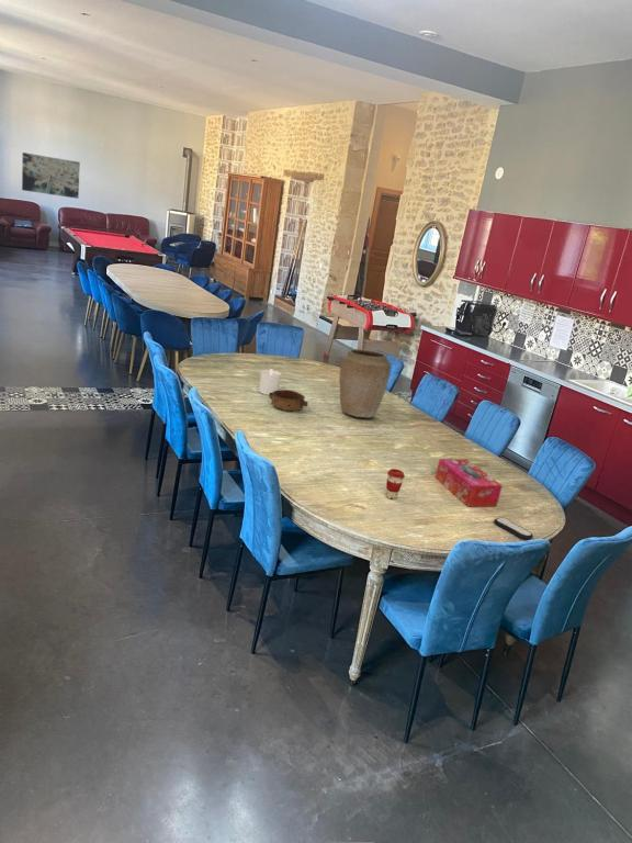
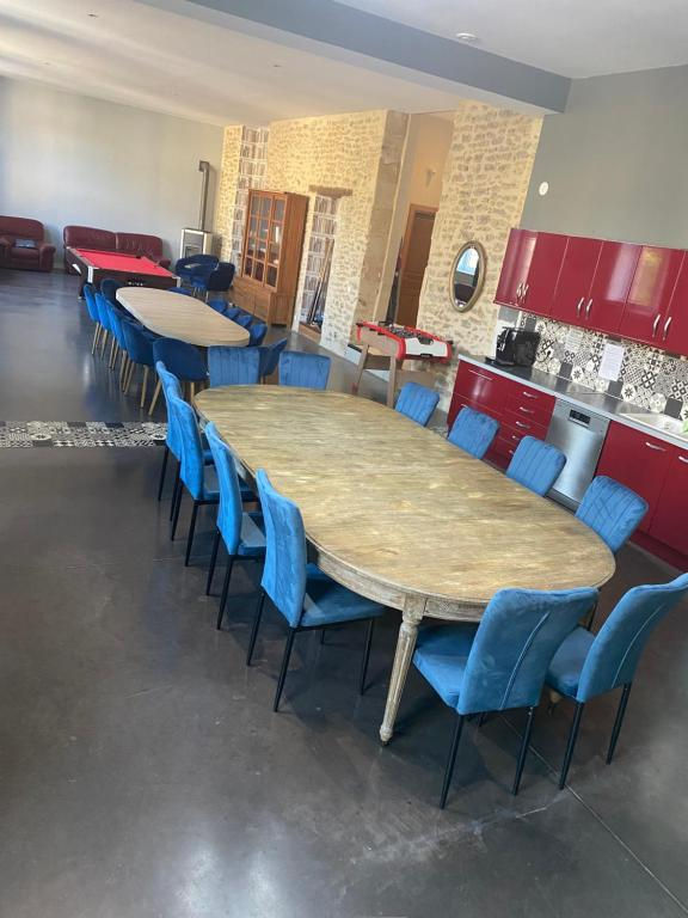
- bowl (287, 401)
- remote control (514, 528)
- coffee cup (394, 484)
- tissue box (466, 481)
- vase (362, 383)
- wall art (50, 176)
- candle (269, 380)
